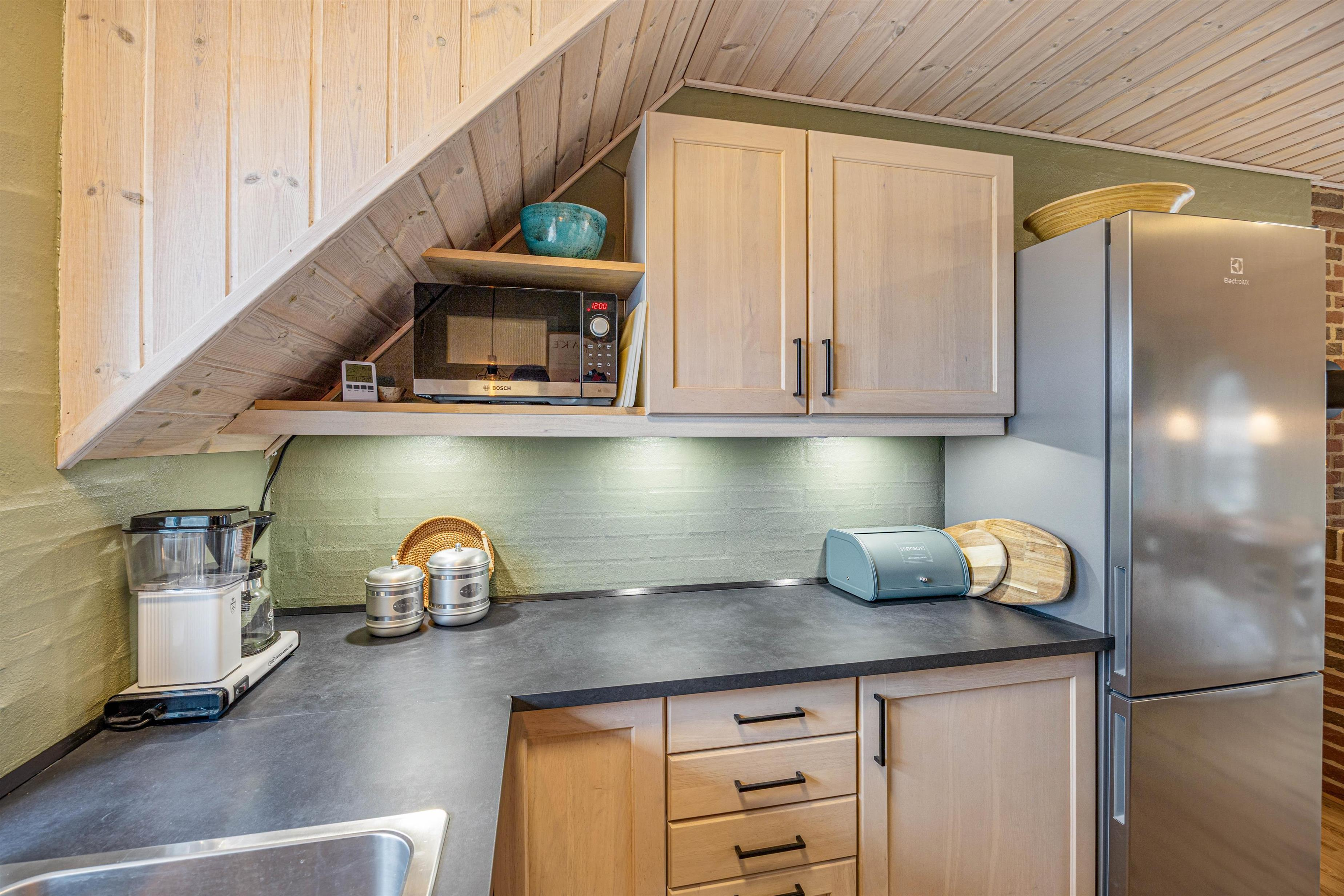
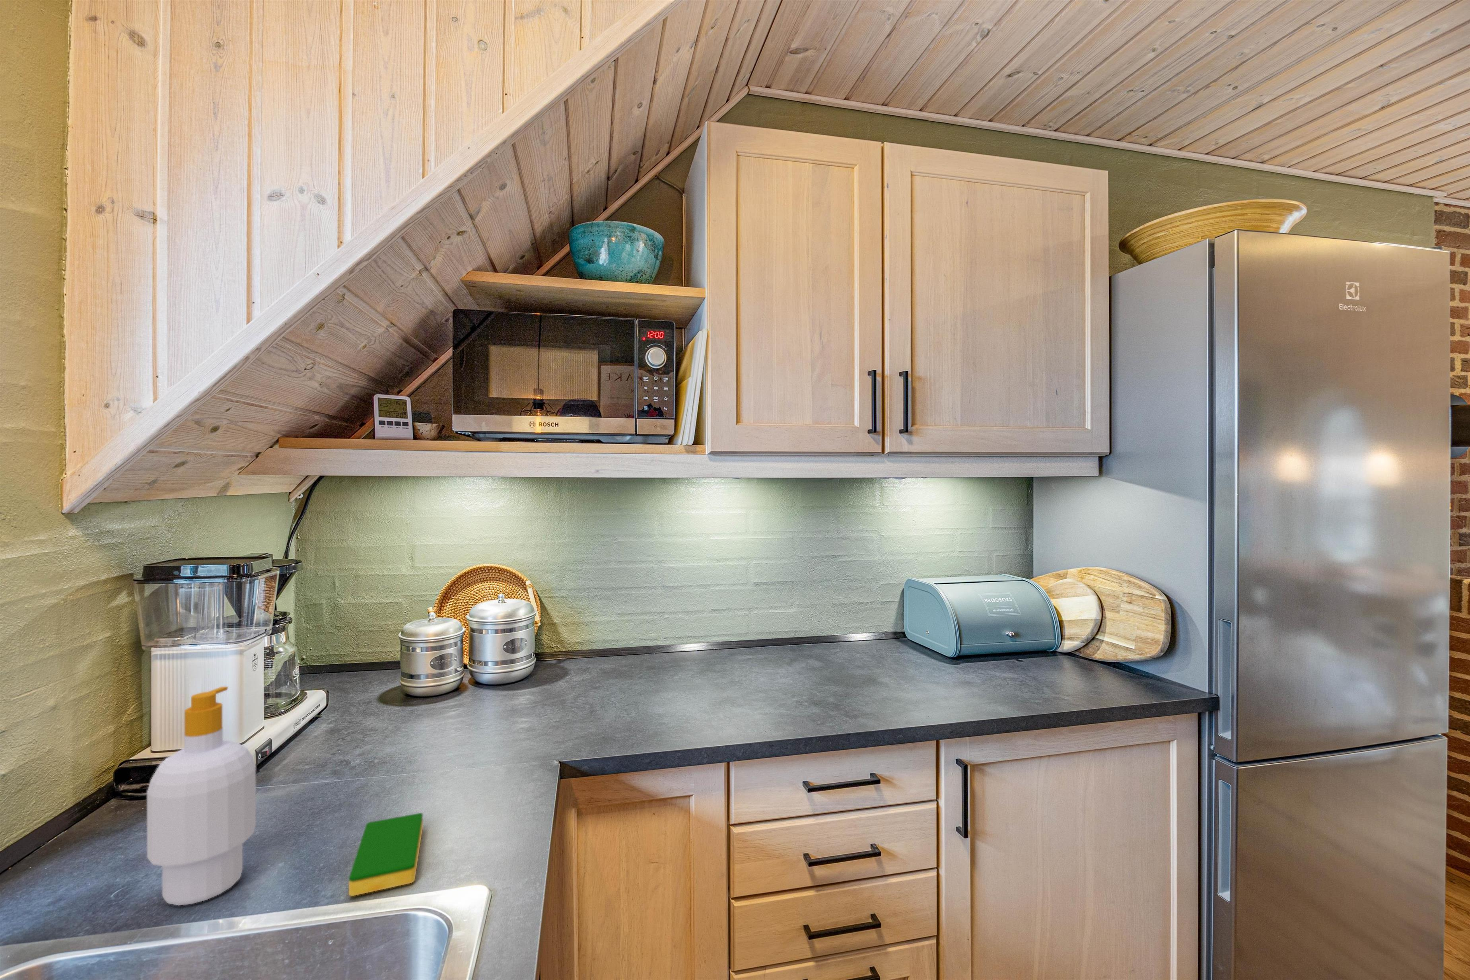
+ soap bottle (203, 791)
+ dish sponge (389, 851)
